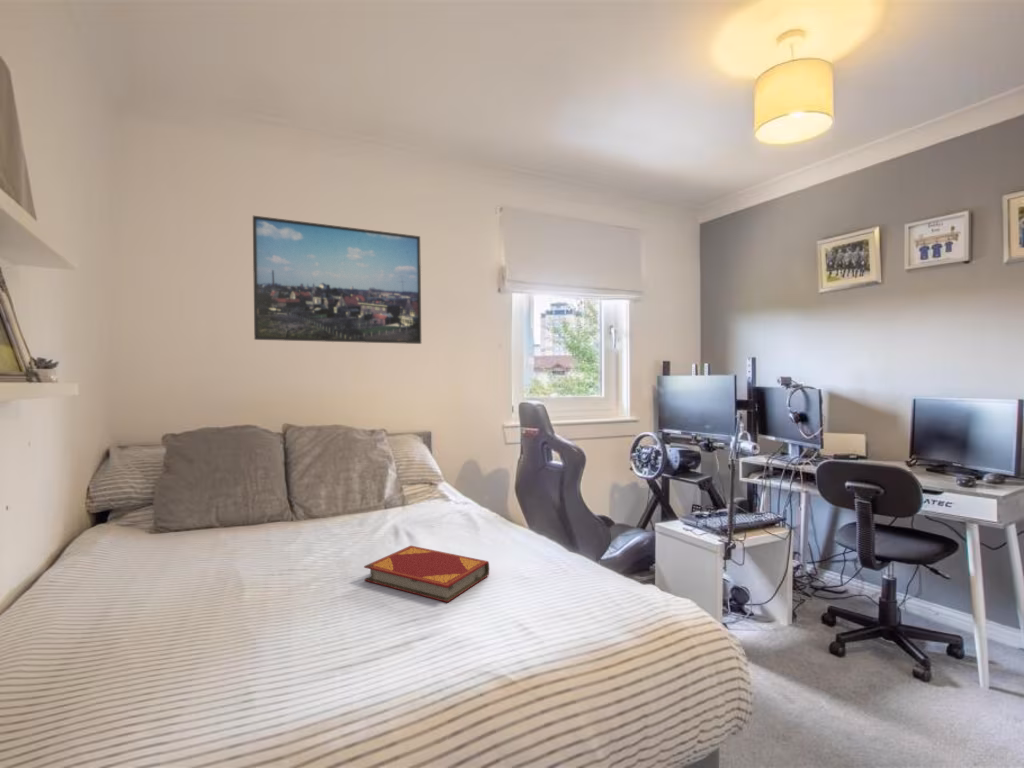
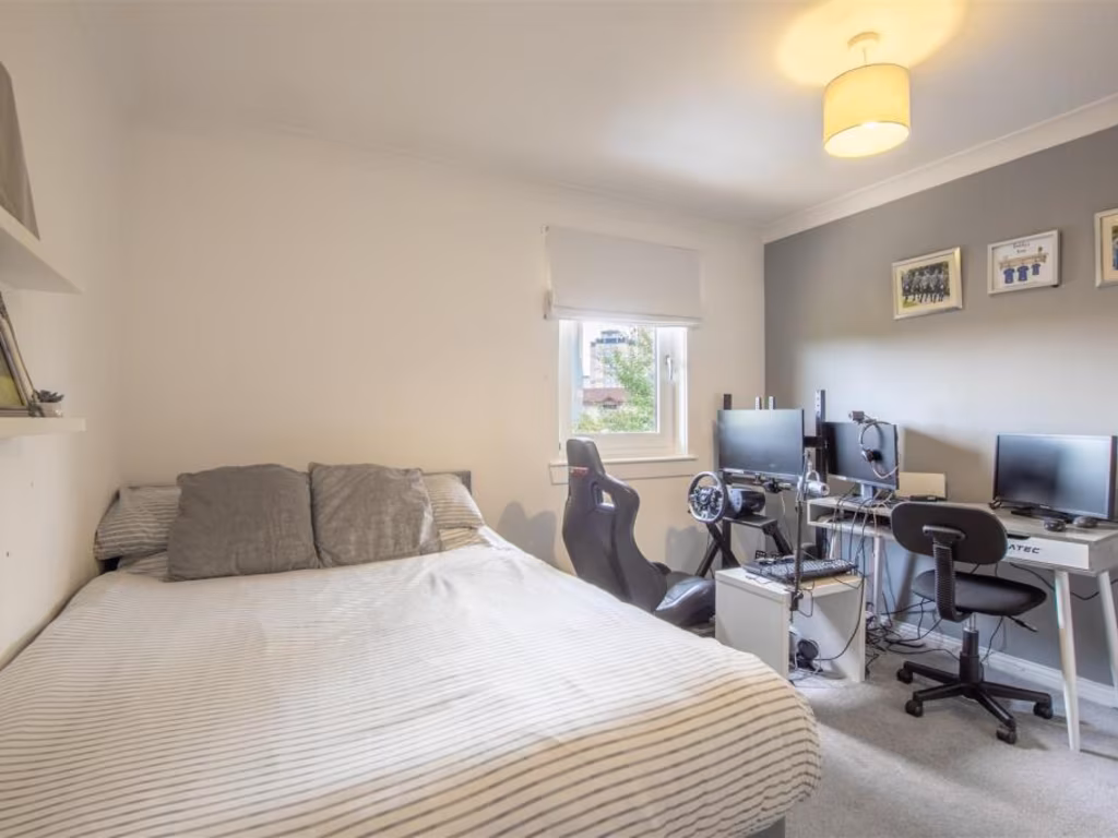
- hardback book (427, 570)
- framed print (343, 284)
